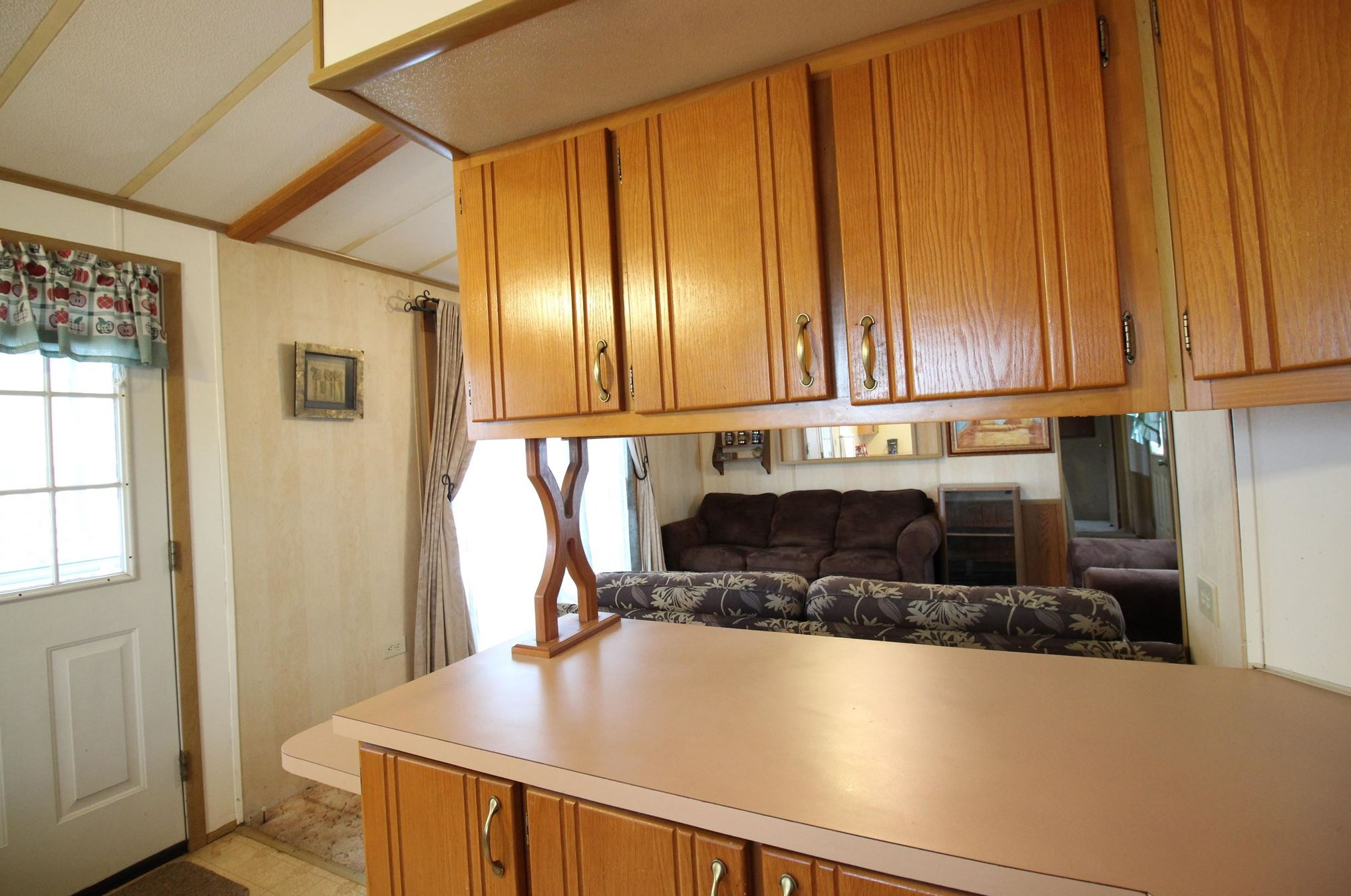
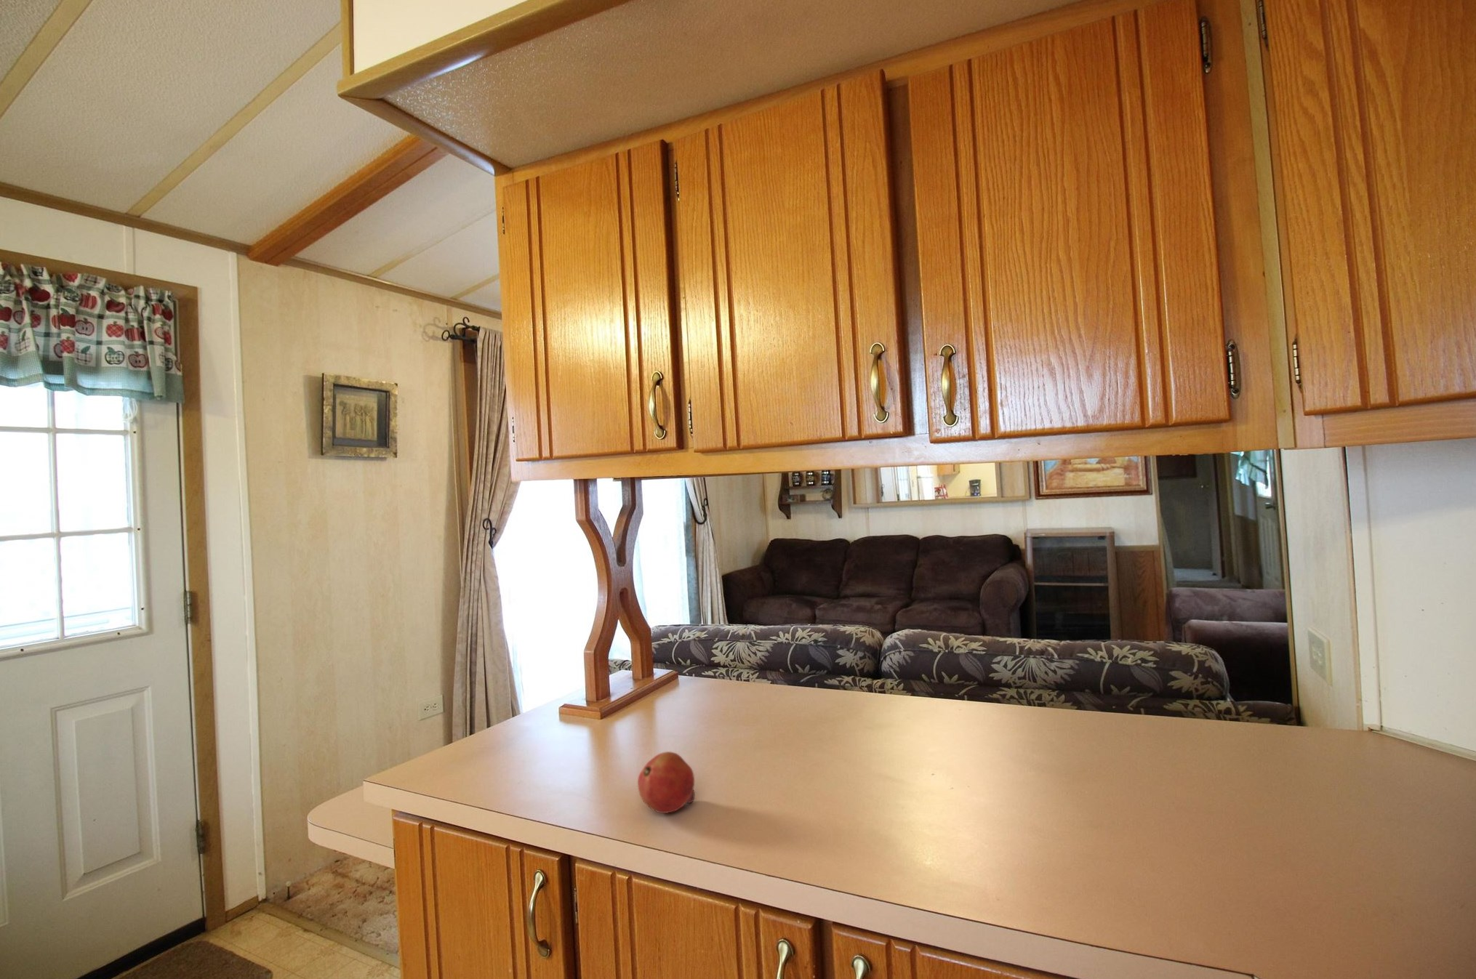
+ fruit (668, 780)
